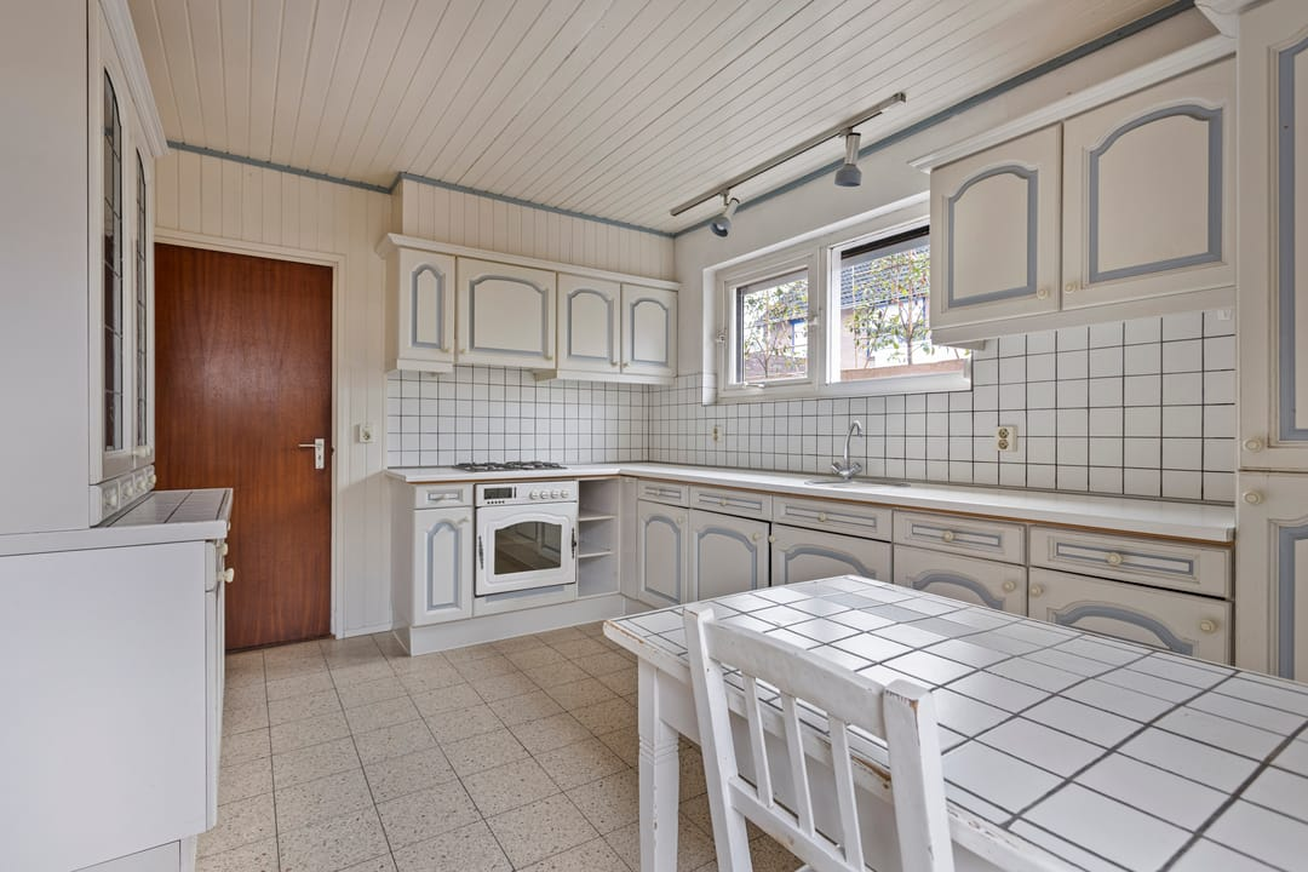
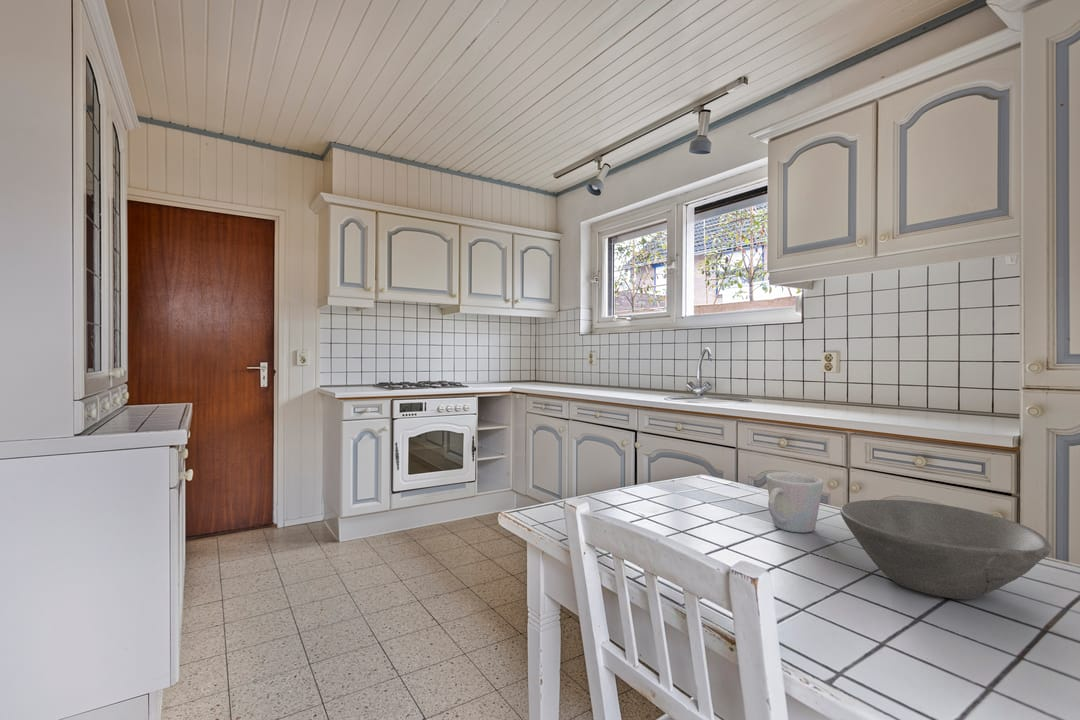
+ bowl (935, 552)
+ mug (788, 504)
